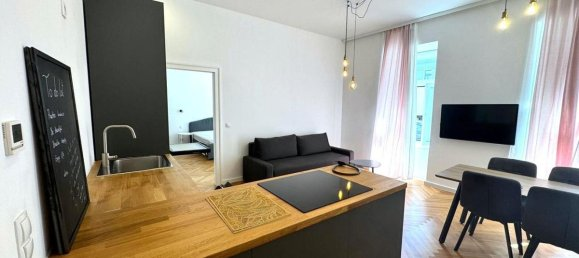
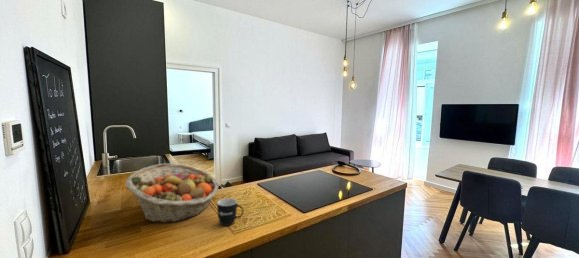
+ fruit basket (177, 188)
+ mug (230, 212)
